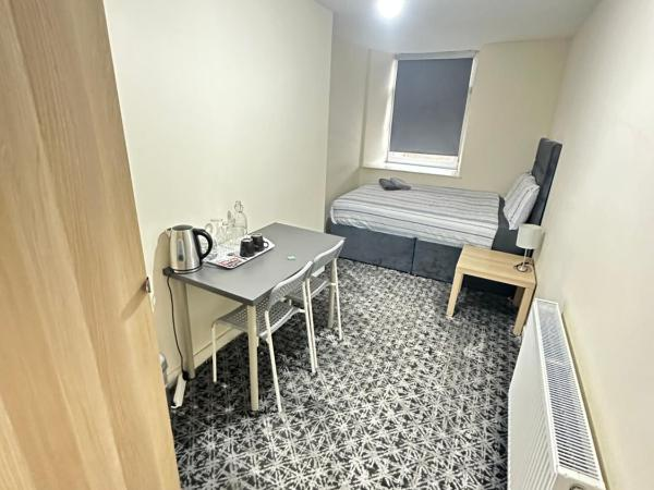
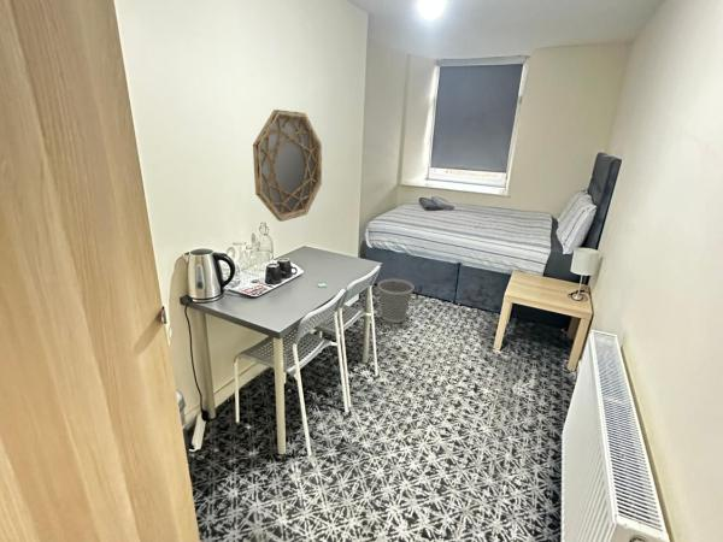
+ wastebasket (394, 301)
+ home mirror (292, 166)
